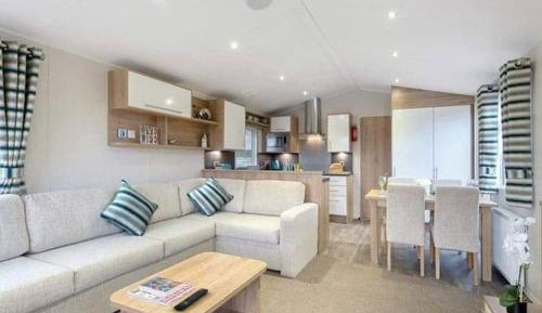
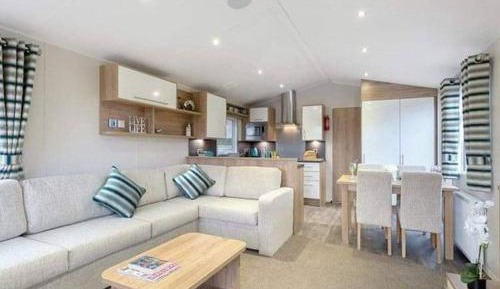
- remote control (192, 299)
